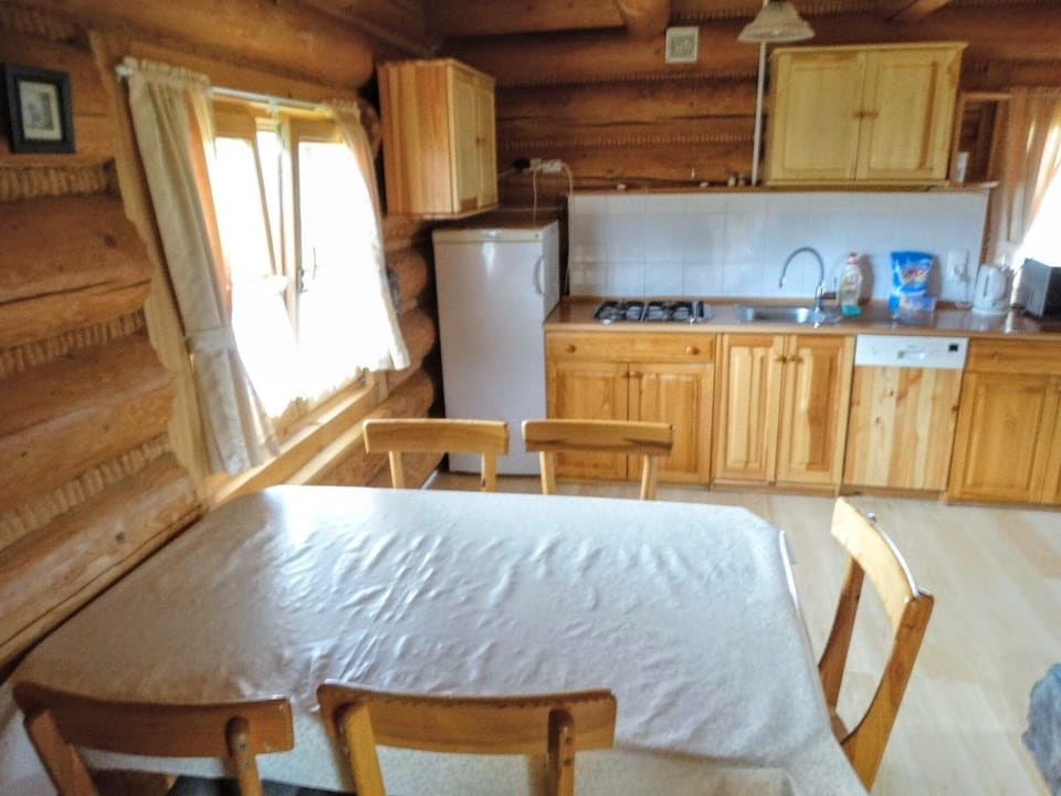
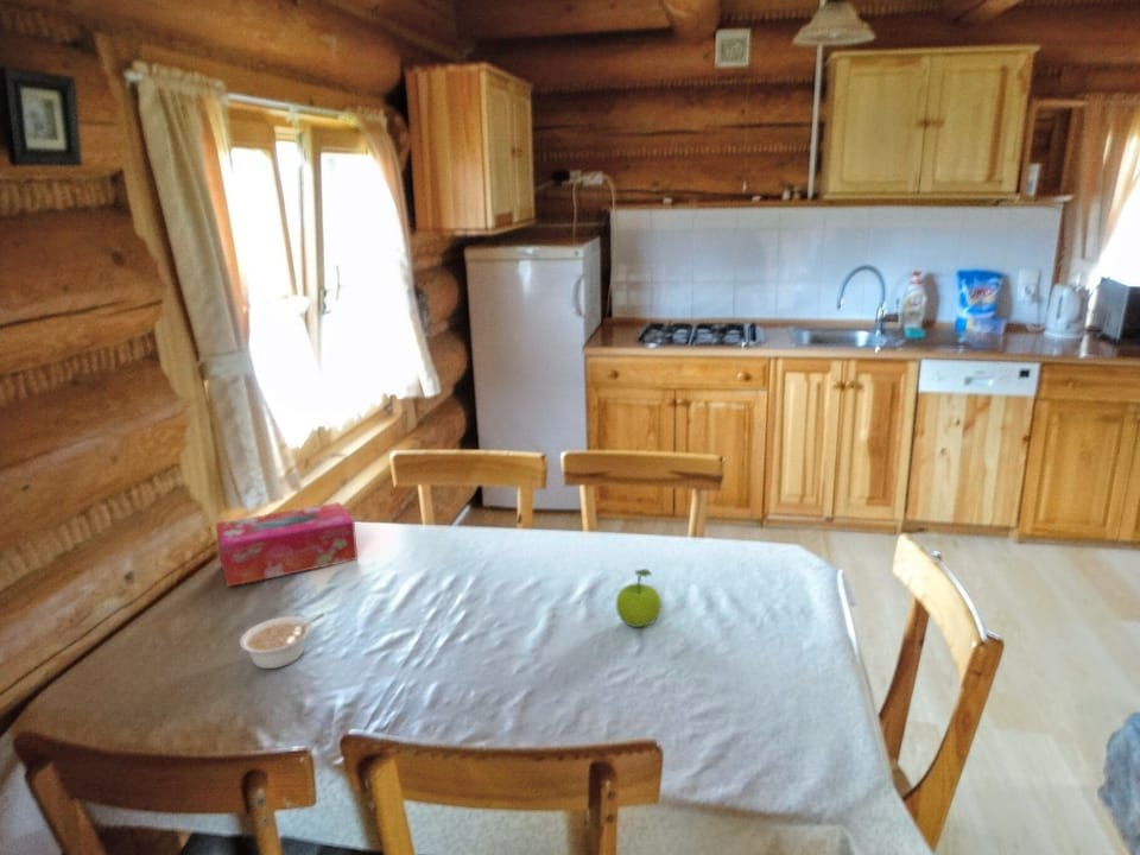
+ tissue box (286, 542)
+ fruit (640, 595)
+ legume (279, 640)
